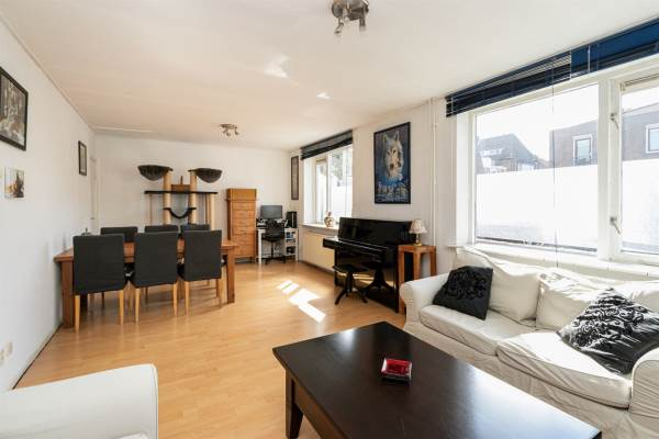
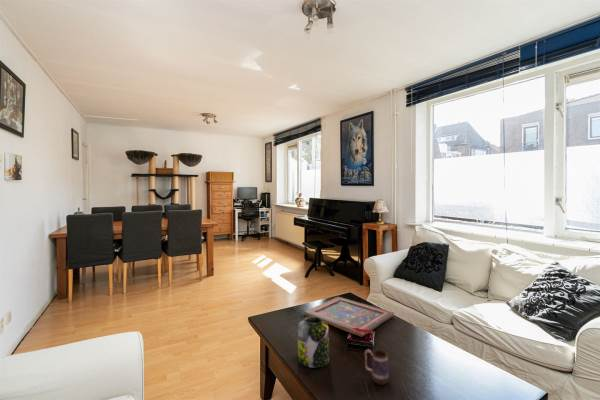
+ jar (313, 339)
+ painted panel (348, 313)
+ mug (376, 365)
